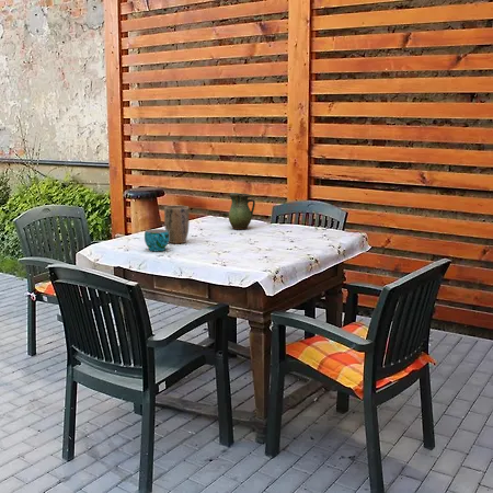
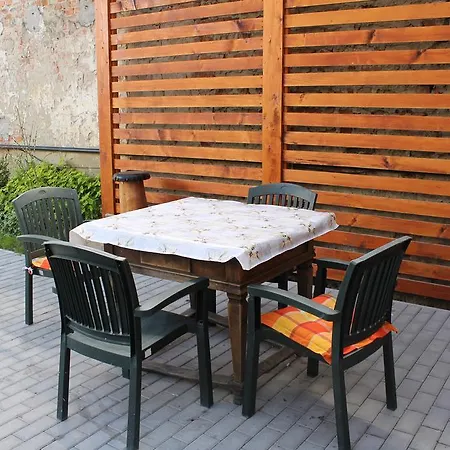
- cup (158, 240)
- pitcher (240, 210)
- plant pot (176, 223)
